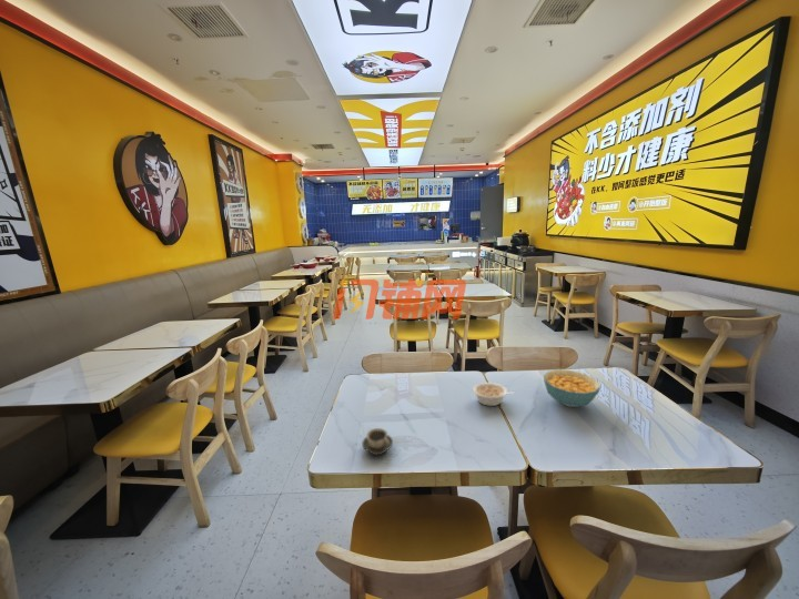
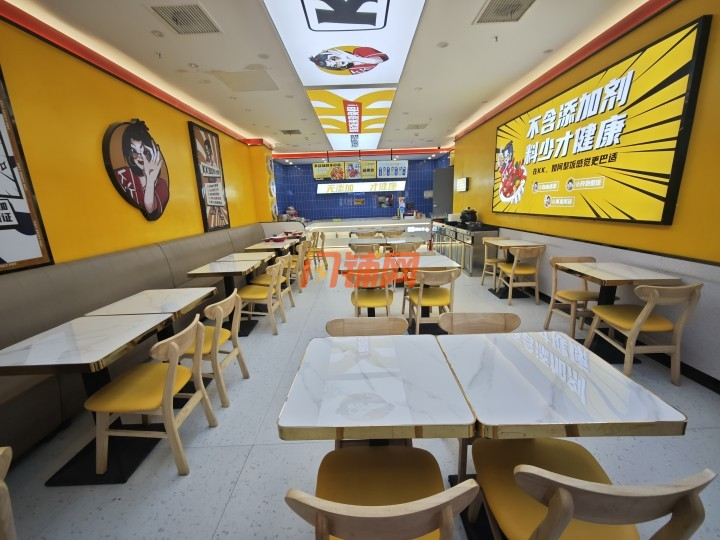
- cup (377, 441)
- legume (490, 394)
- cereal bowl (569, 392)
